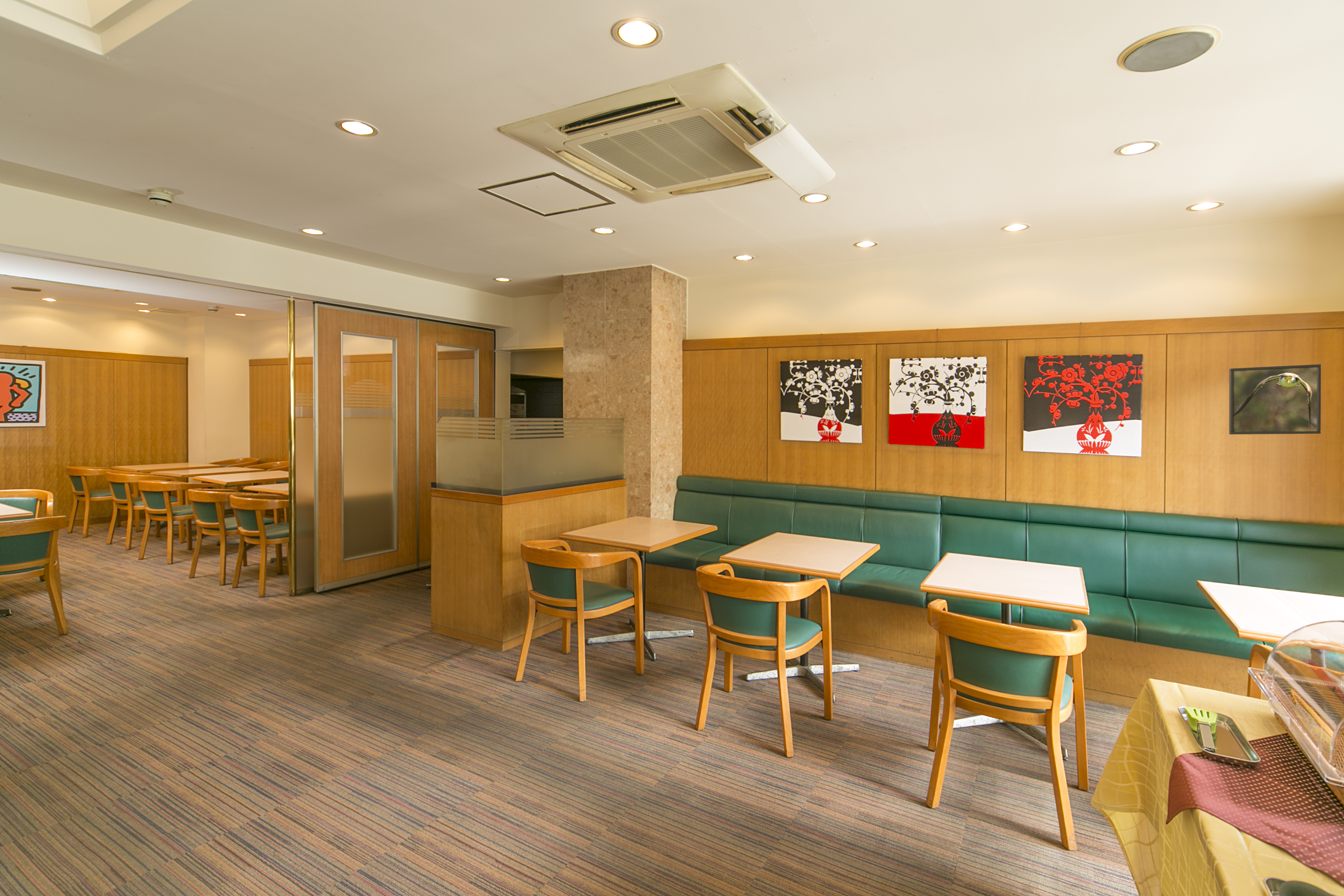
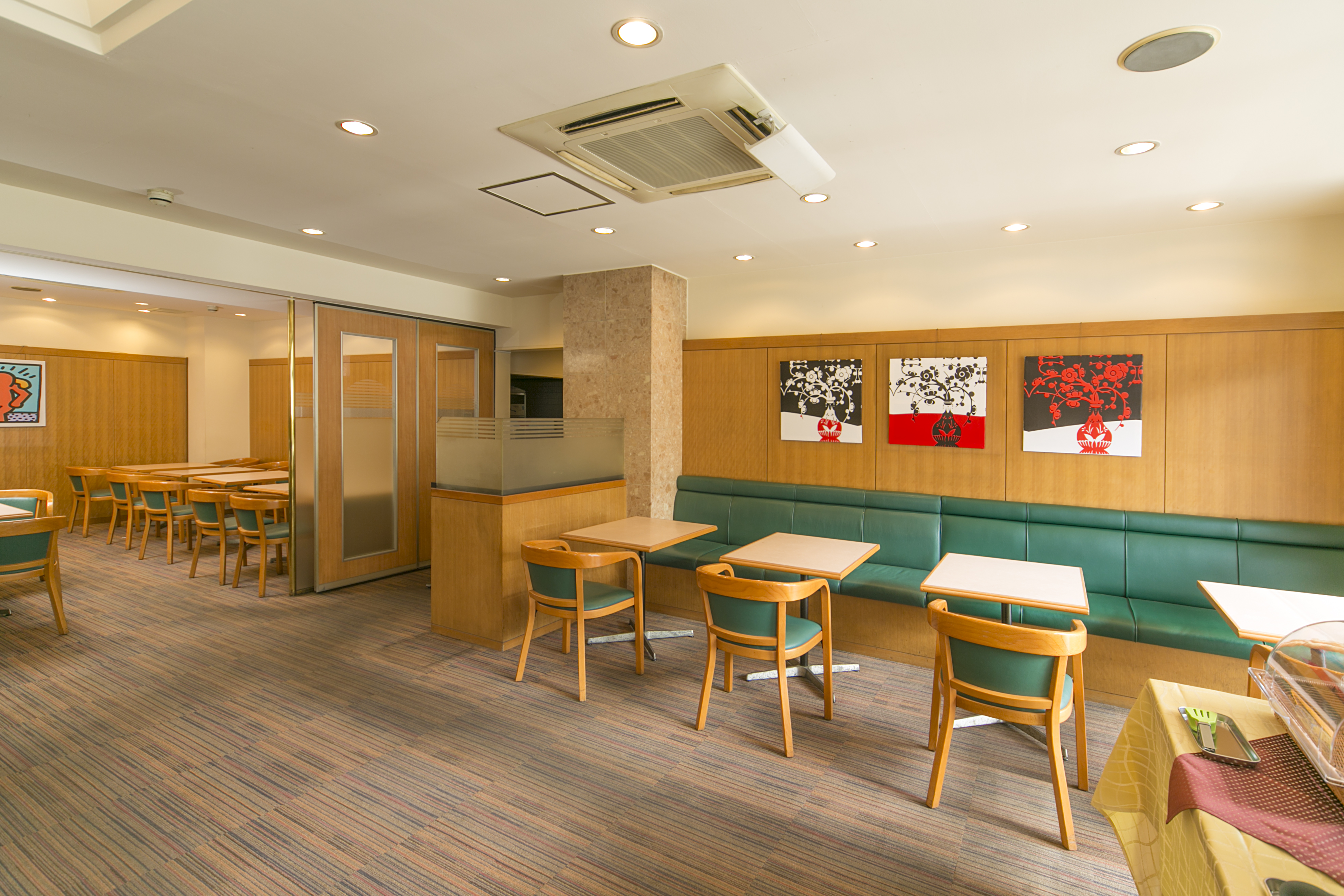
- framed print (1273, 400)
